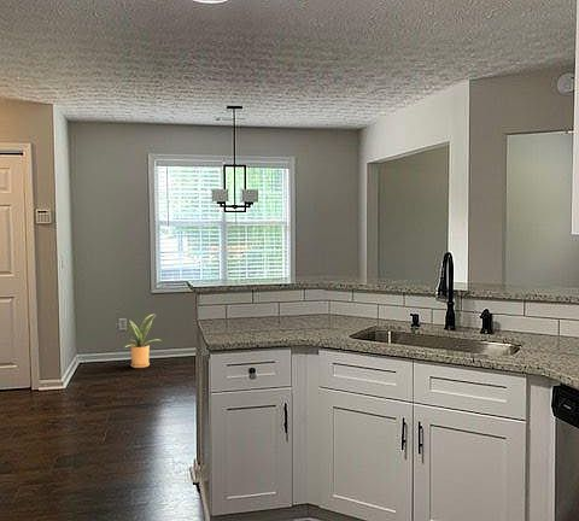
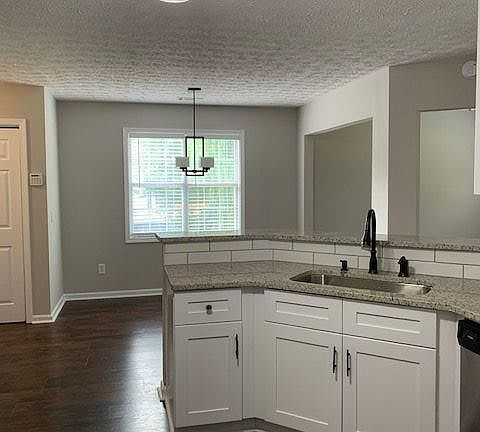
- house plant (139, 339)
